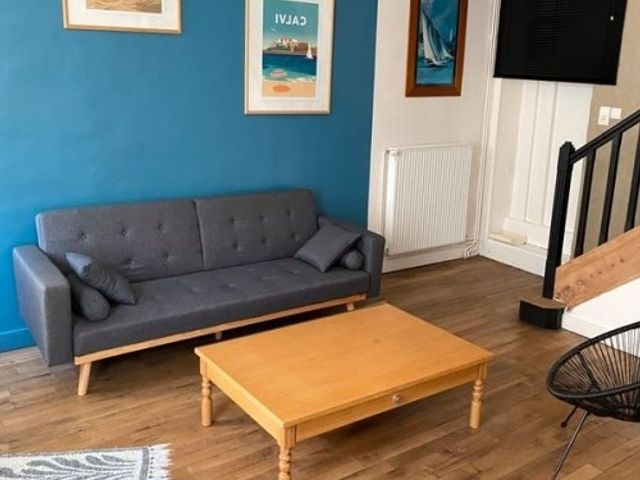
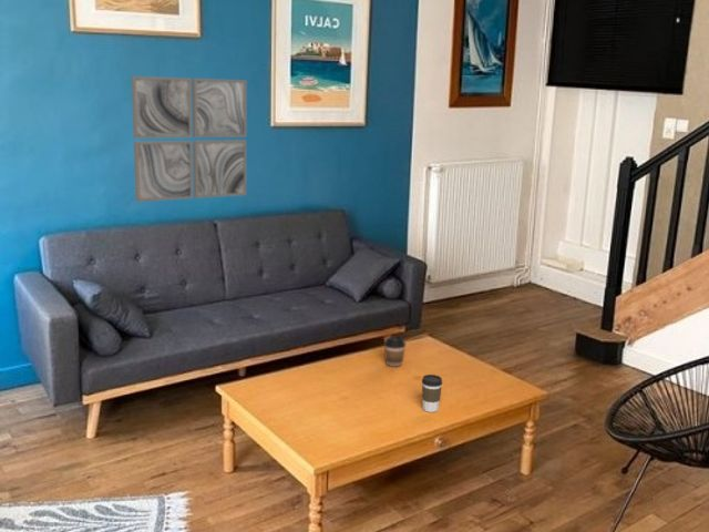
+ coffee cup (431, 393)
+ coffee cup (394, 349)
+ wall art (193, 141)
